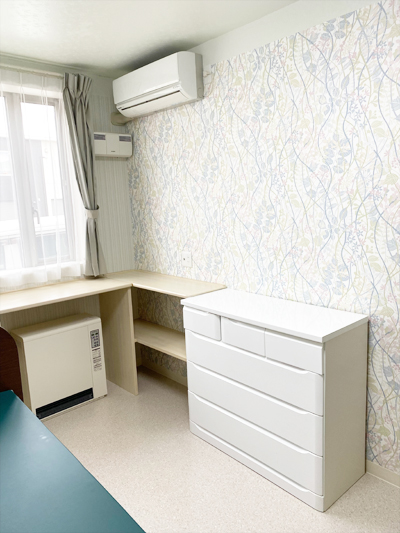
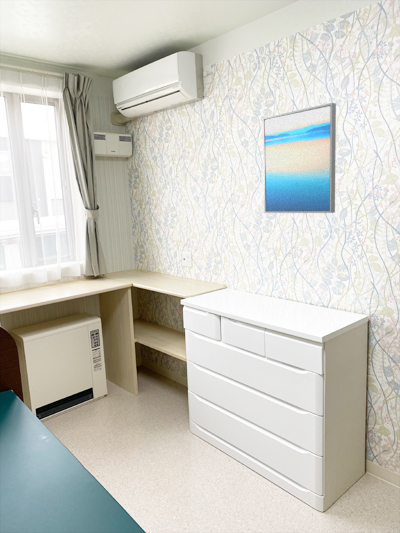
+ wall art (297, 163)
